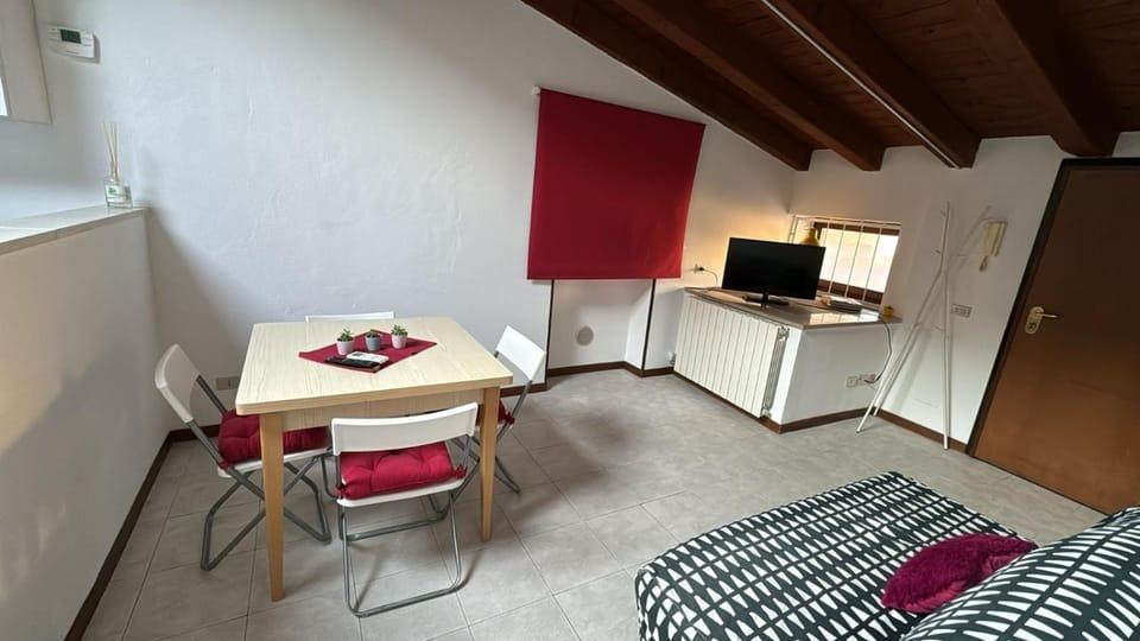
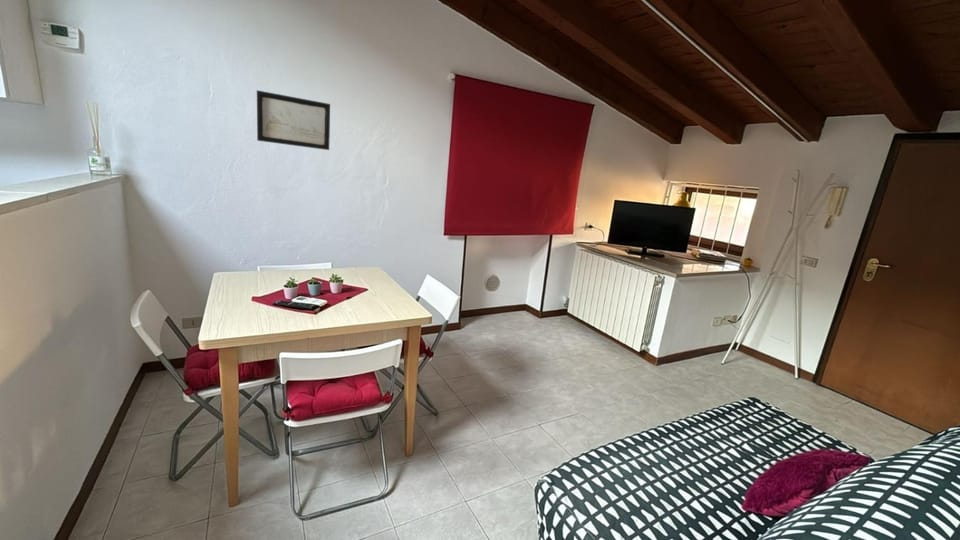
+ wall art (294, 121)
